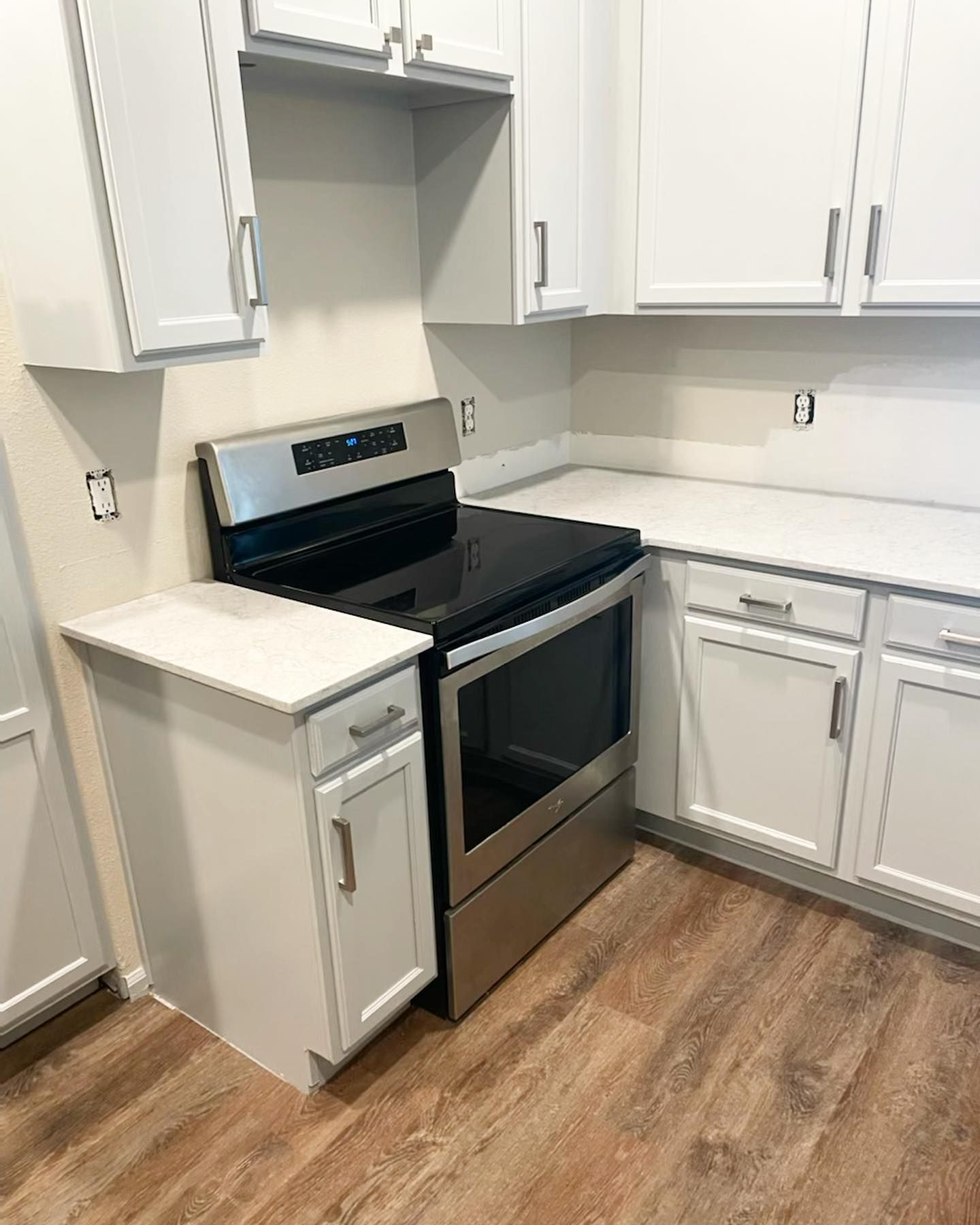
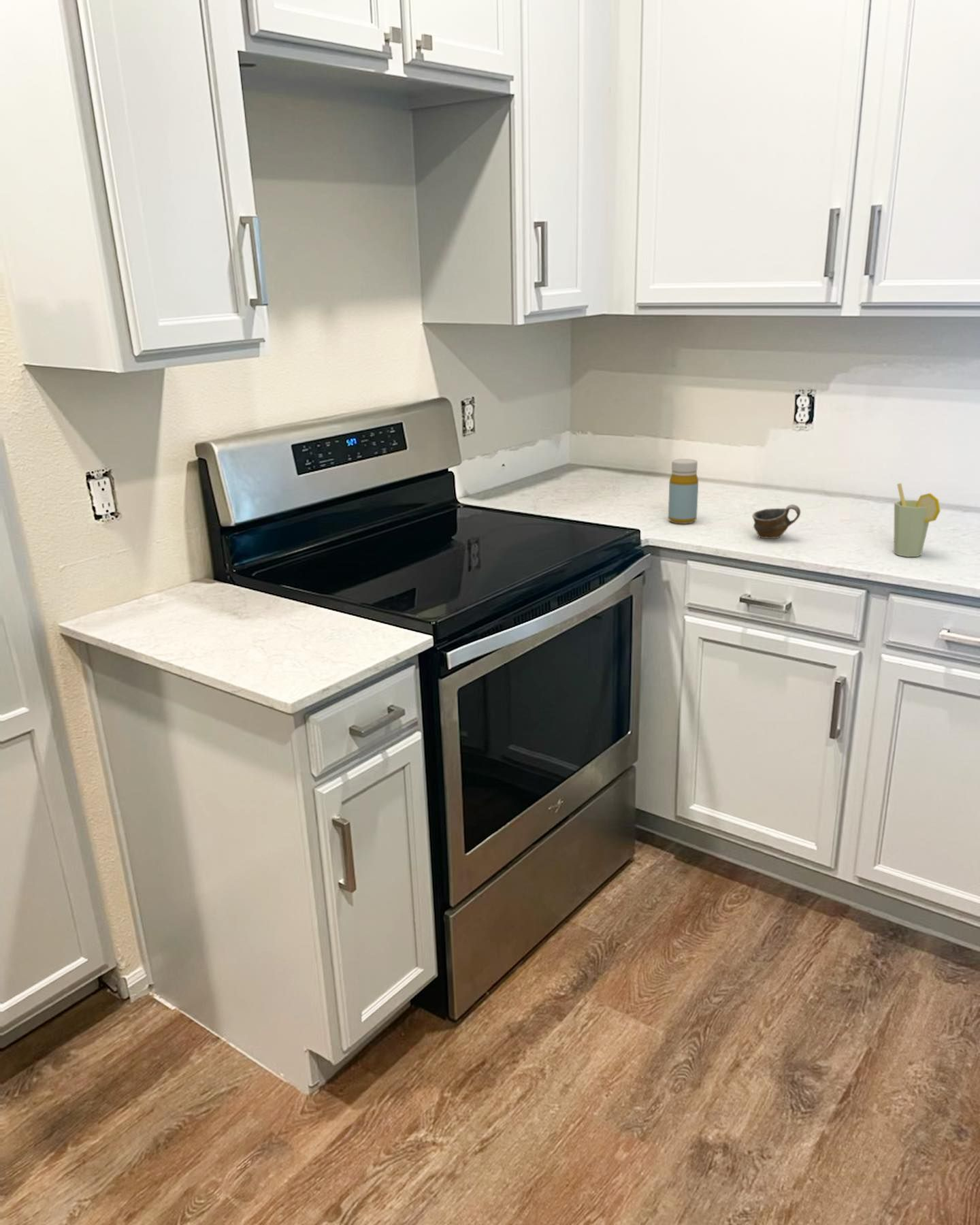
+ bottle (683, 491)
+ cup (772, 521)
+ cup (915, 521)
